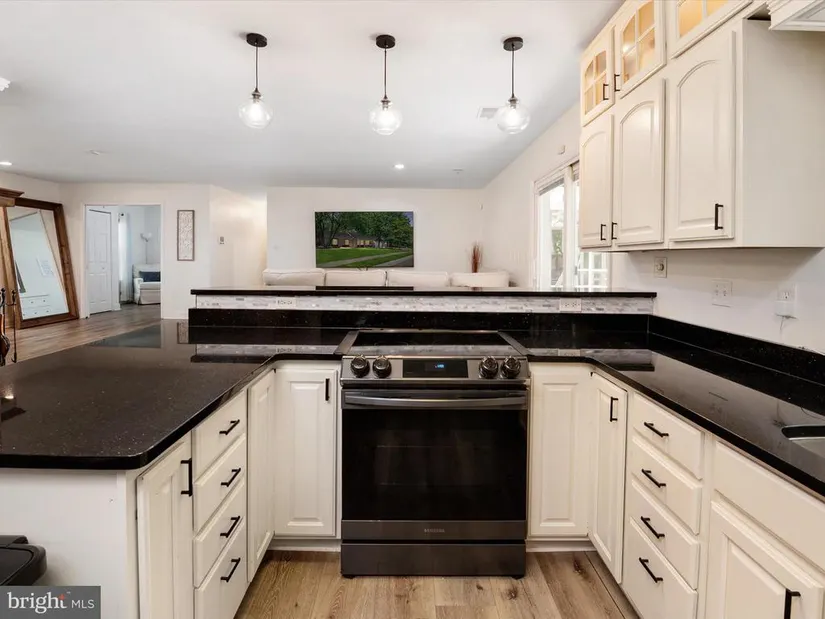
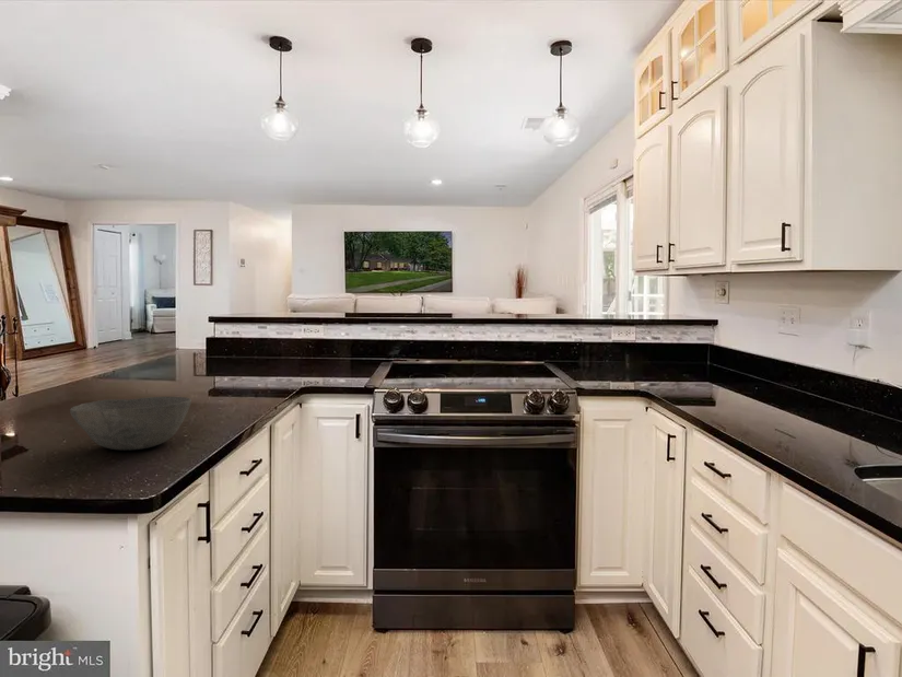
+ bowl (134, 423)
